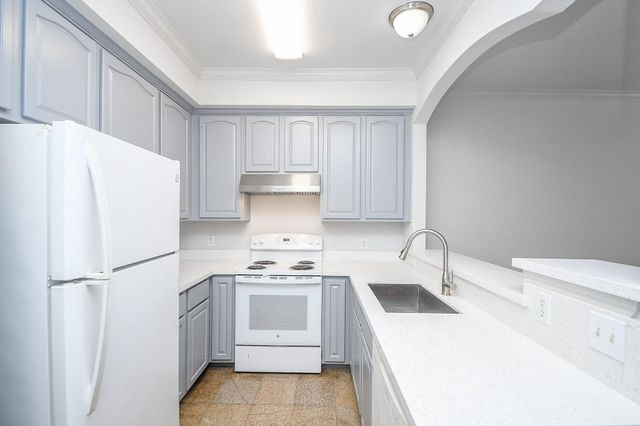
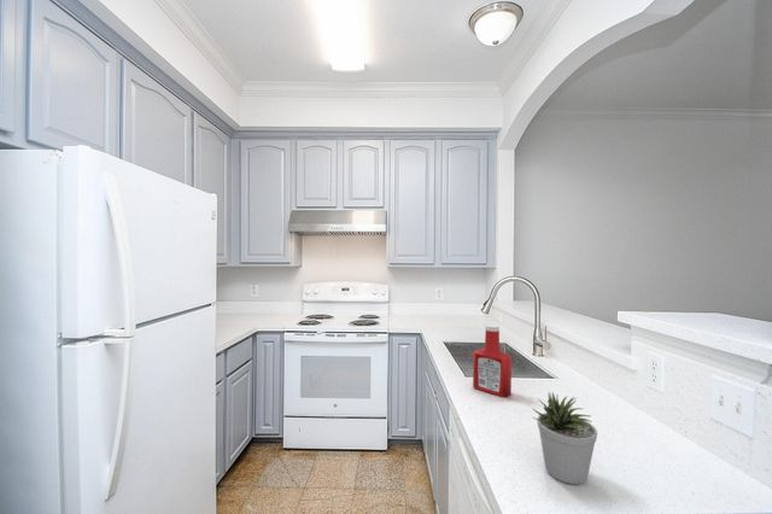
+ soap bottle (491, 357)
+ potted plant (562, 430)
